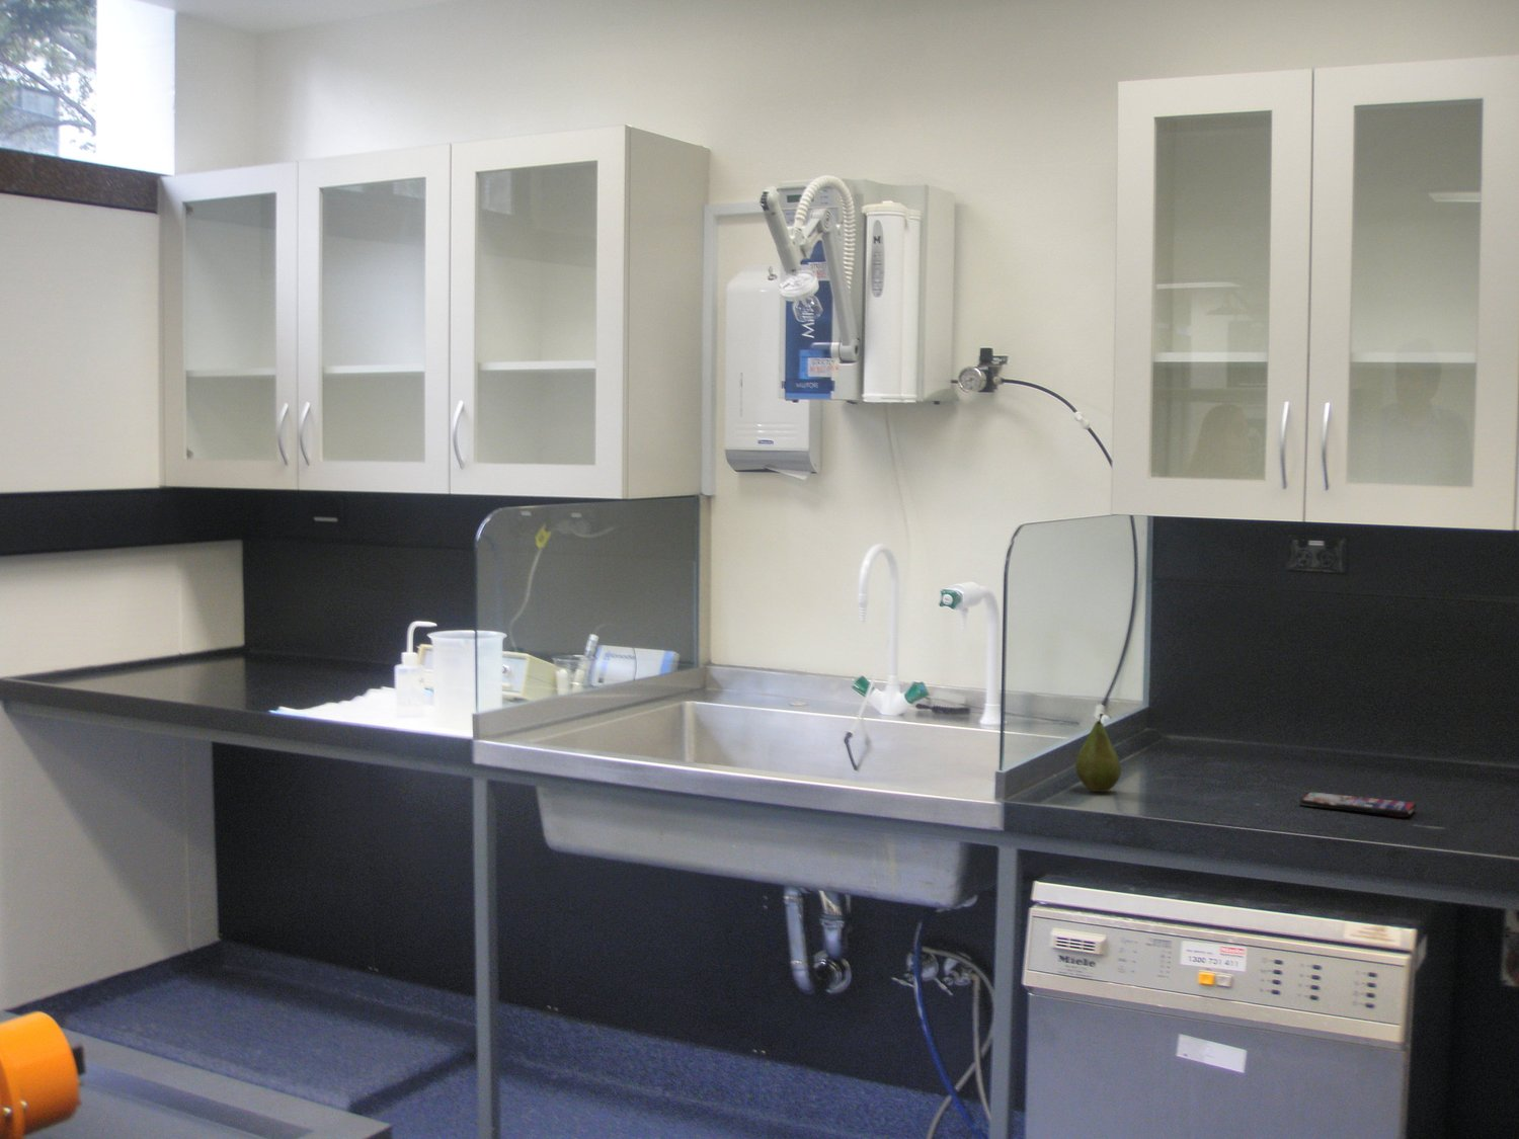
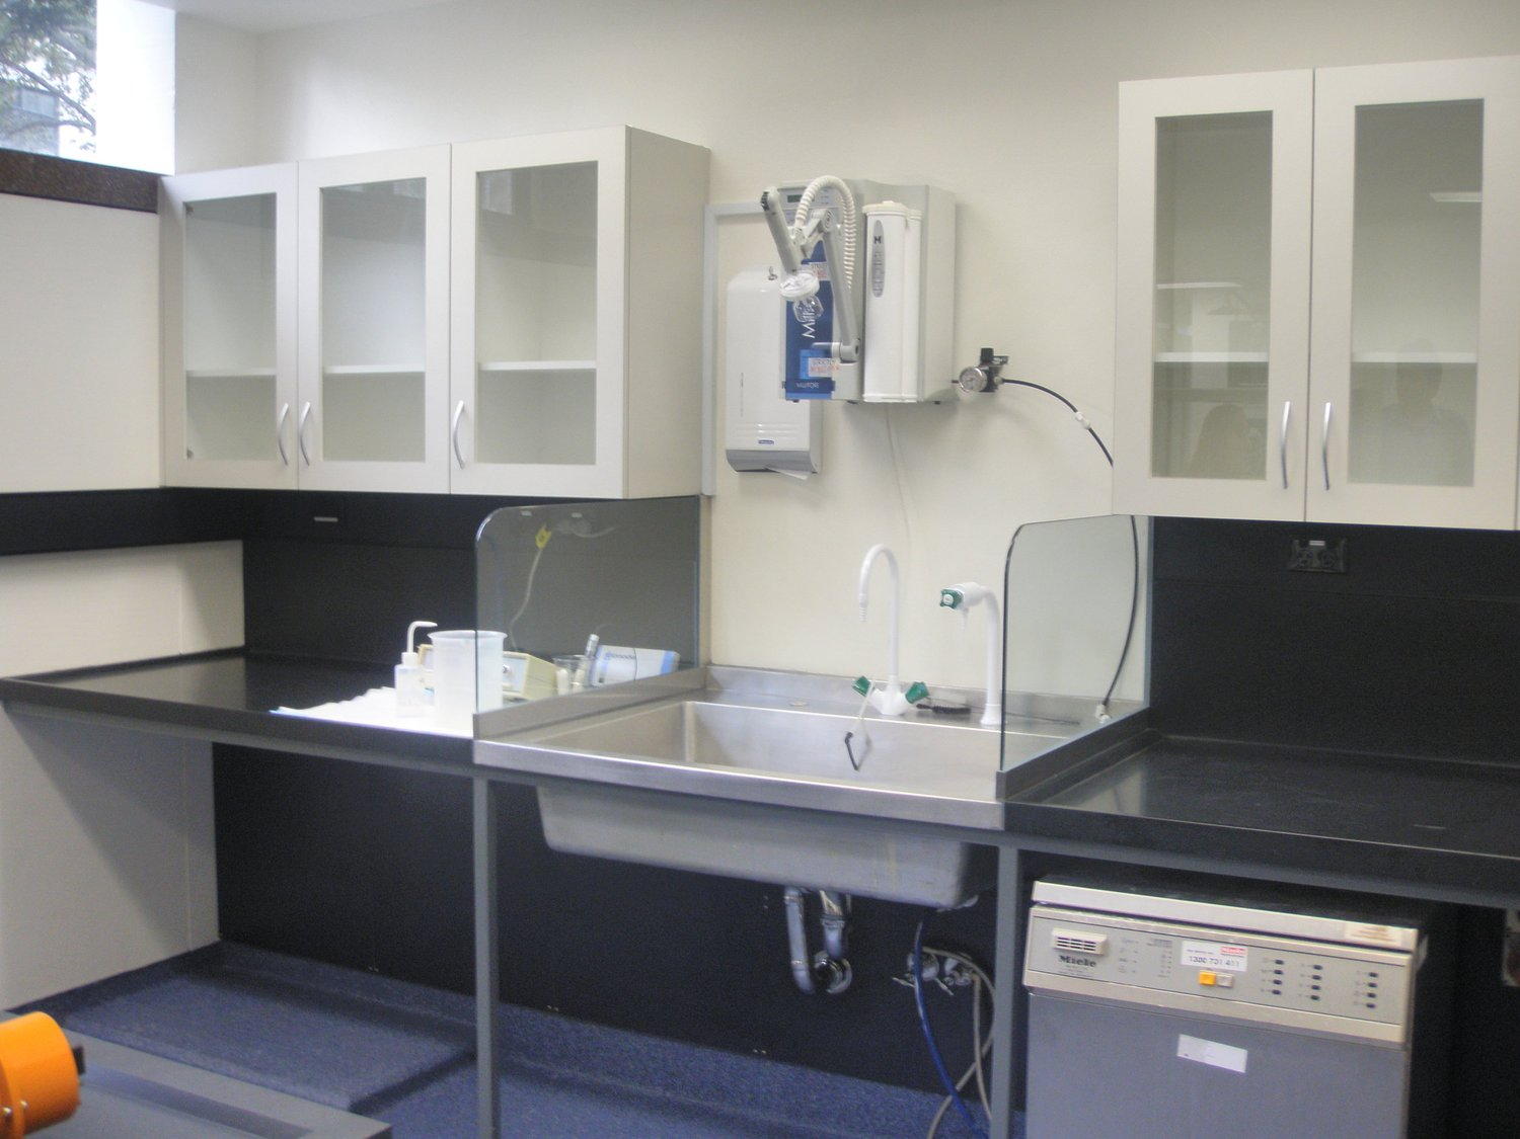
- smartphone (1358, 804)
- fruit (1099, 750)
